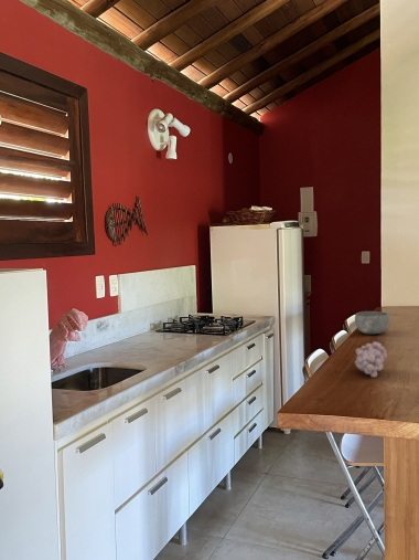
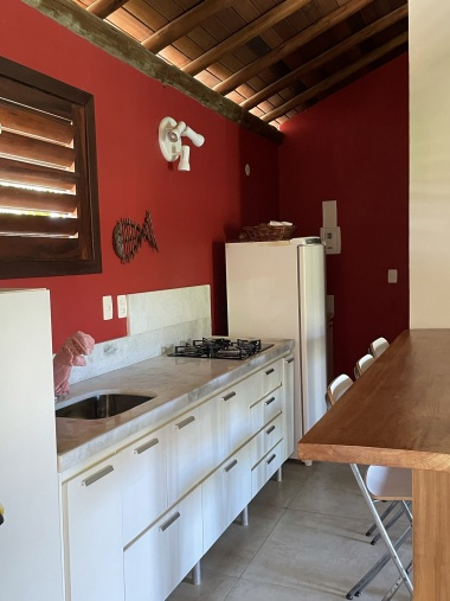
- fruit (370, 359)
- bowl (372, 323)
